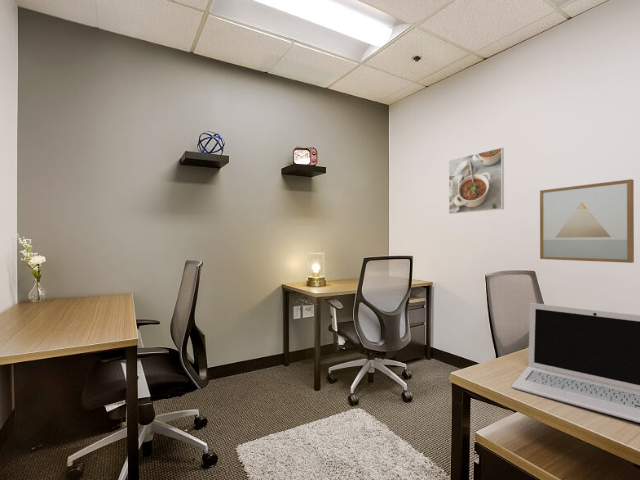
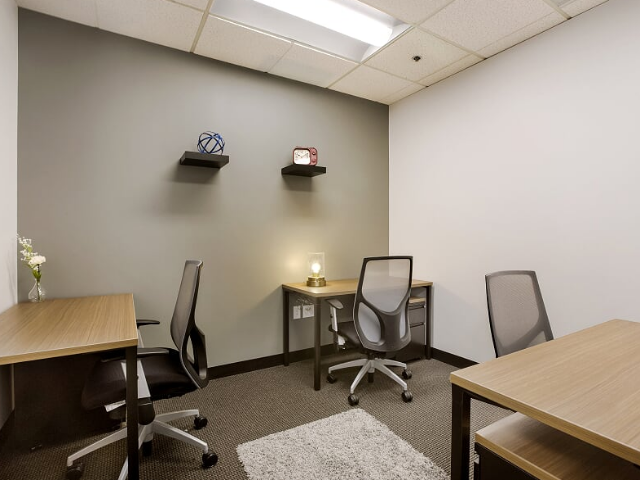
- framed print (474, 183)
- laptop (591, 354)
- wall art (582, 223)
